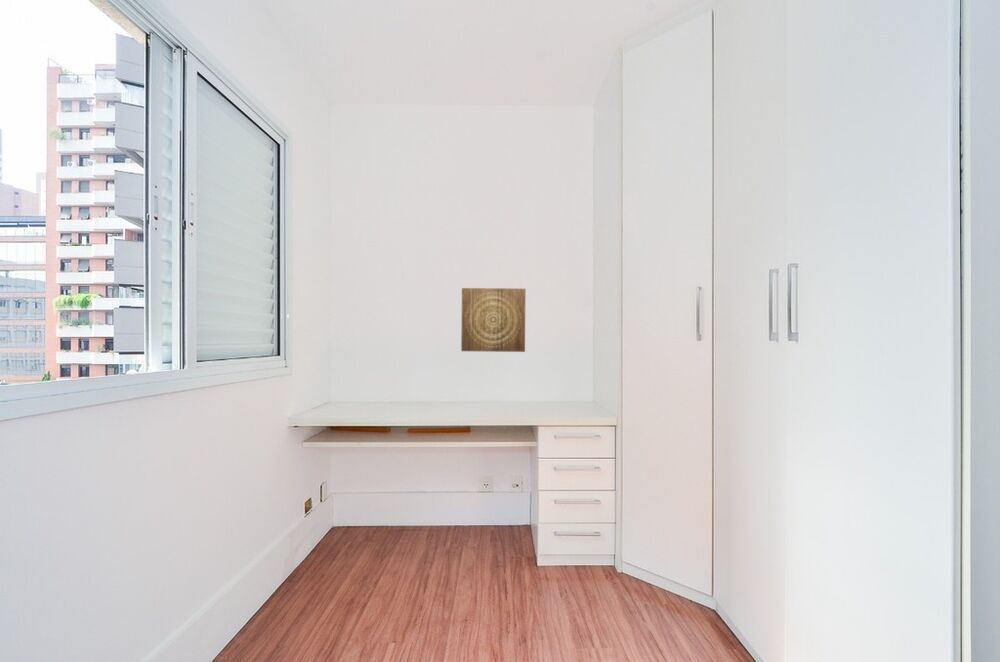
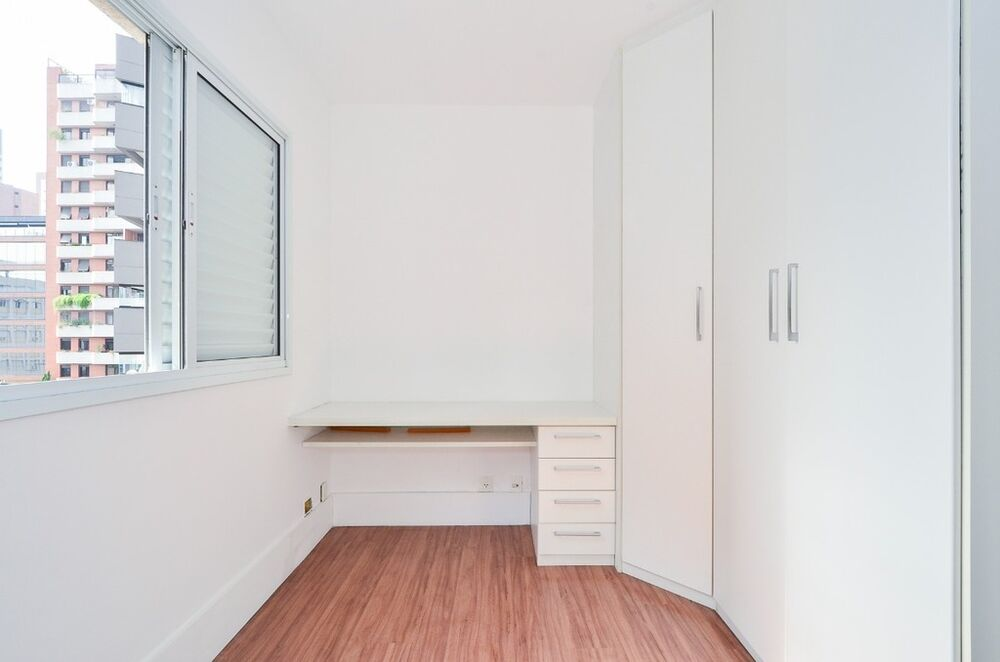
- wall art (493, 320)
